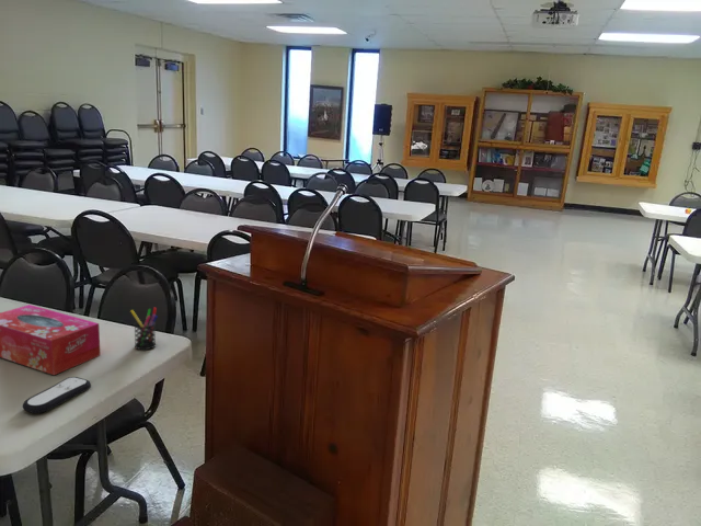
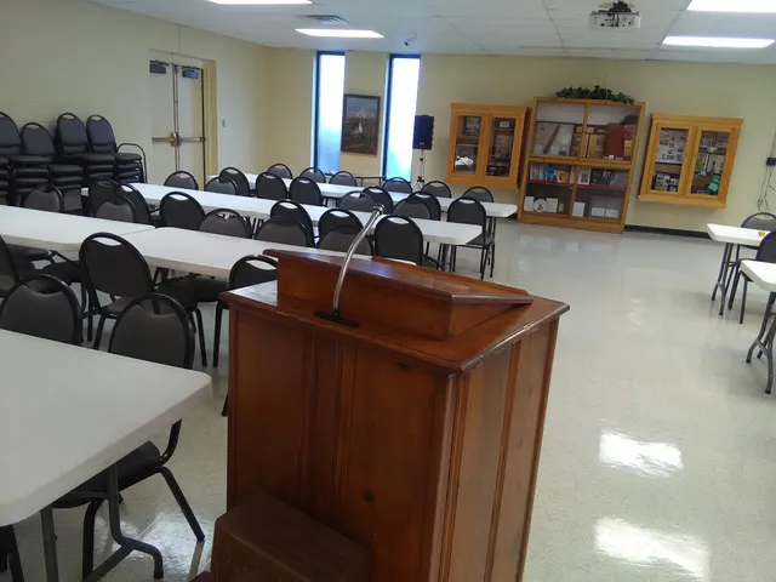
- tissue box (41, 336)
- remote control (57, 393)
- pen holder (147, 325)
